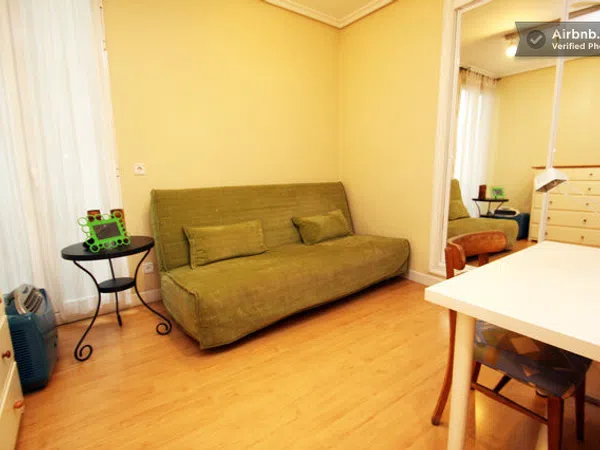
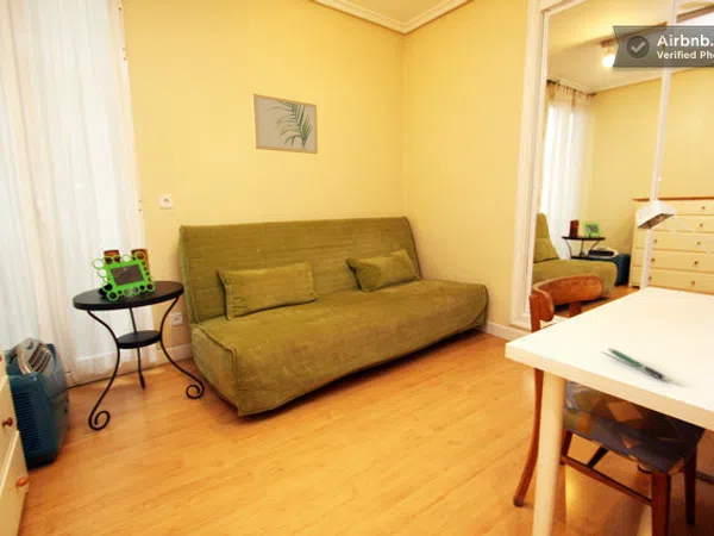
+ pen (638, 363)
+ wall art (286, 125)
